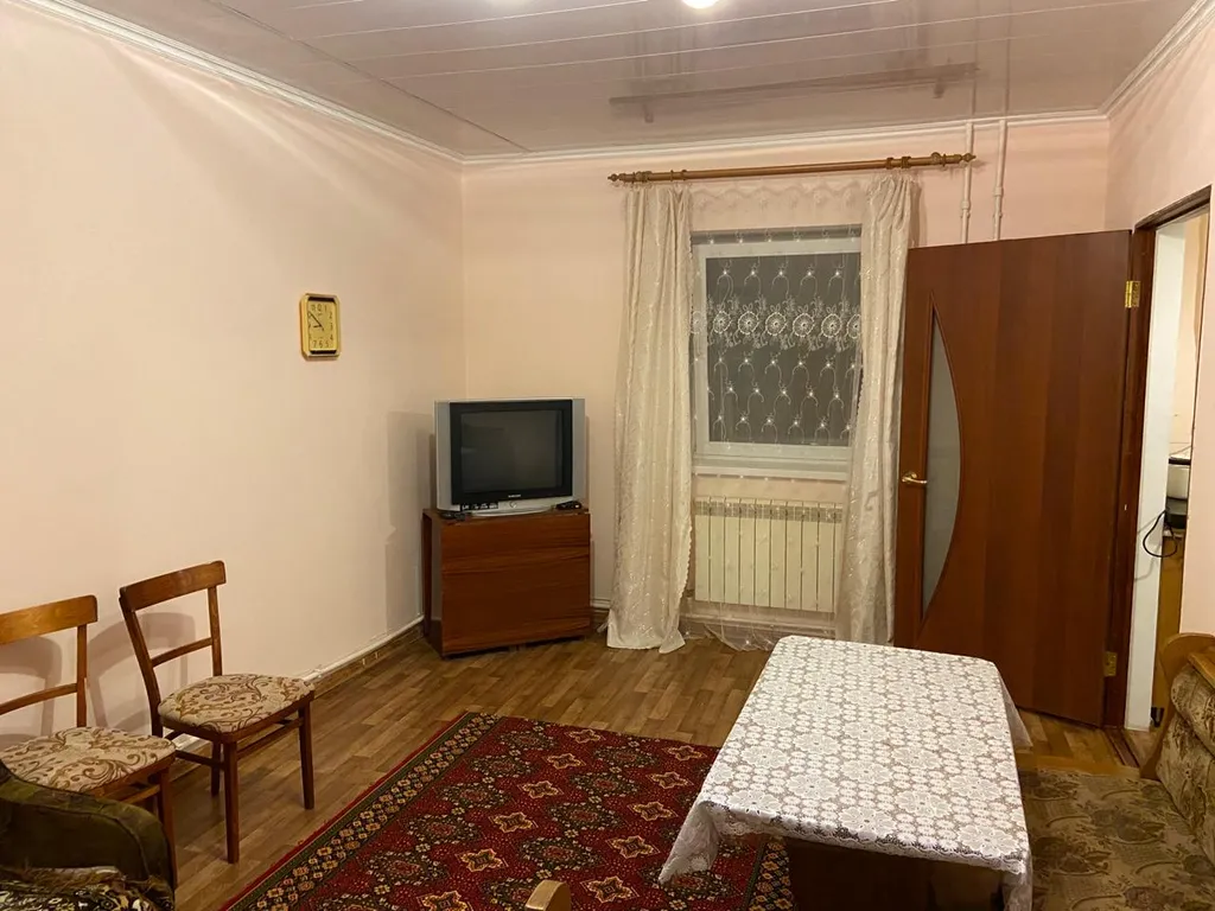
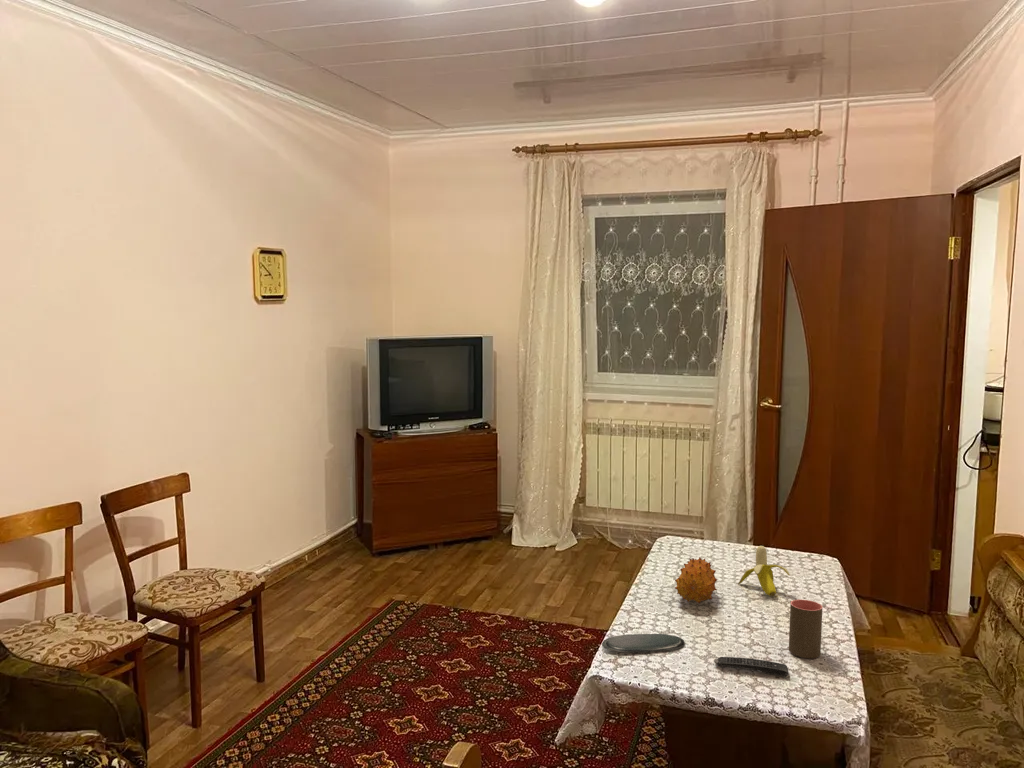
+ oval tray (643, 642)
+ banana (764, 569)
+ cup (805, 628)
+ remote control (750, 665)
+ fruit (697, 579)
